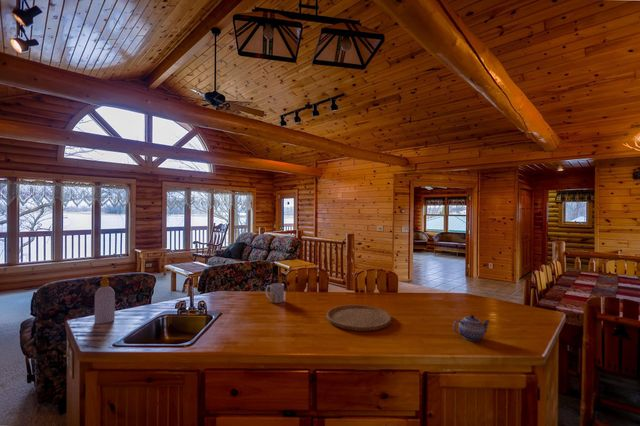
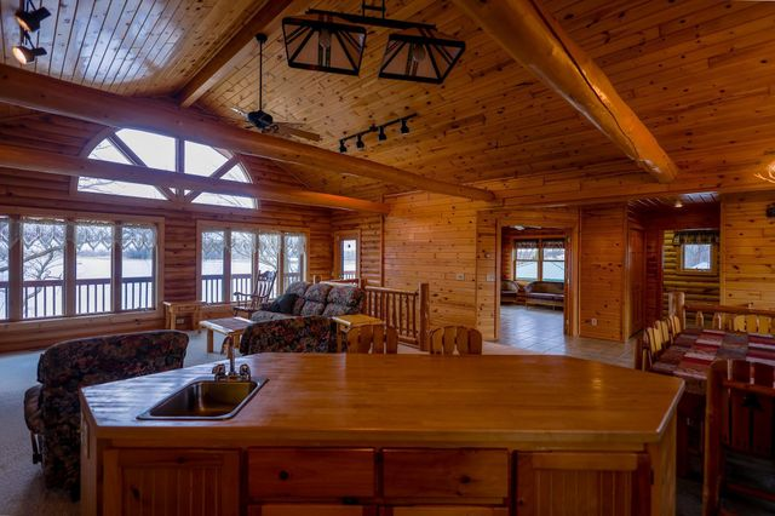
- mug (274, 292)
- soap bottle (105, 298)
- cutting board (358, 316)
- teapot (471, 326)
